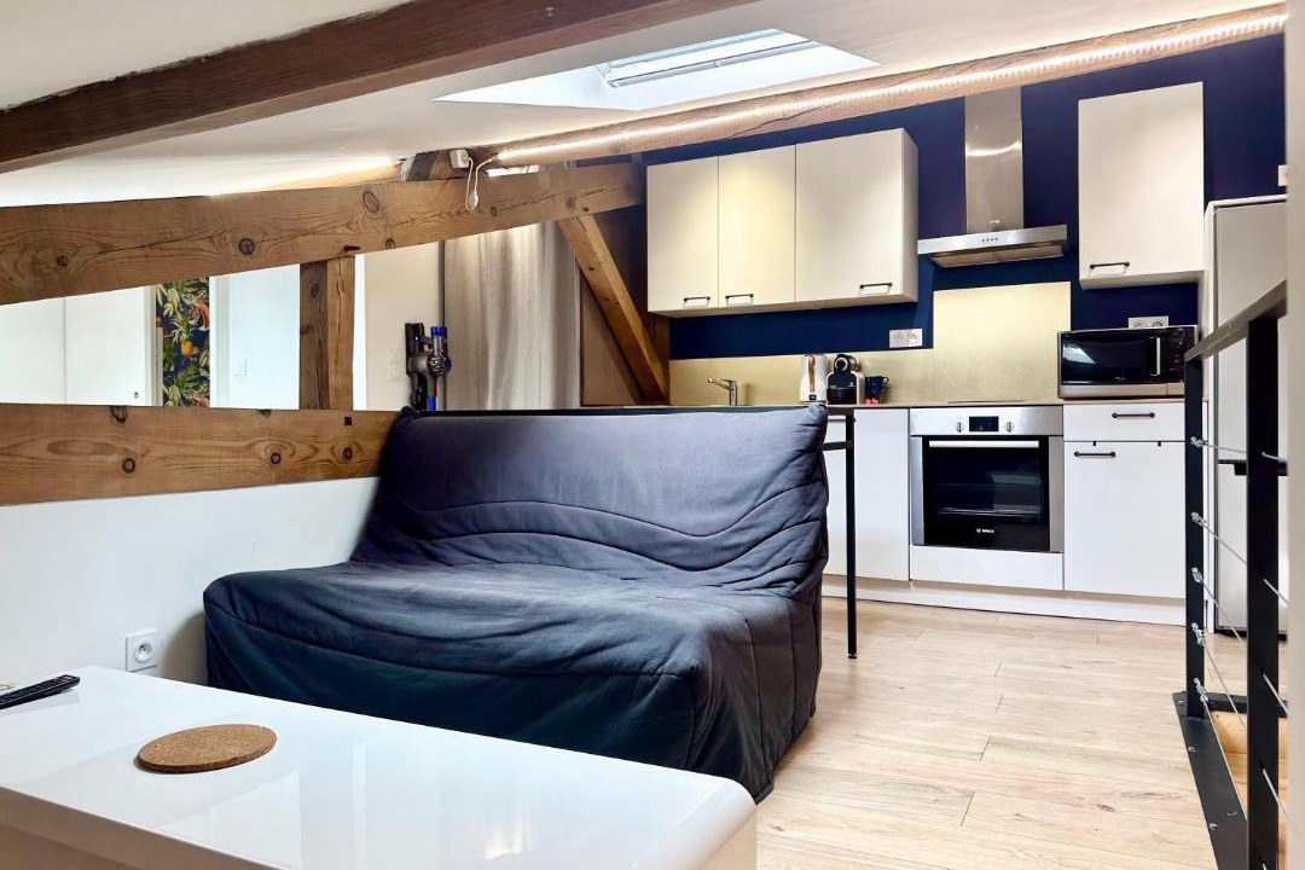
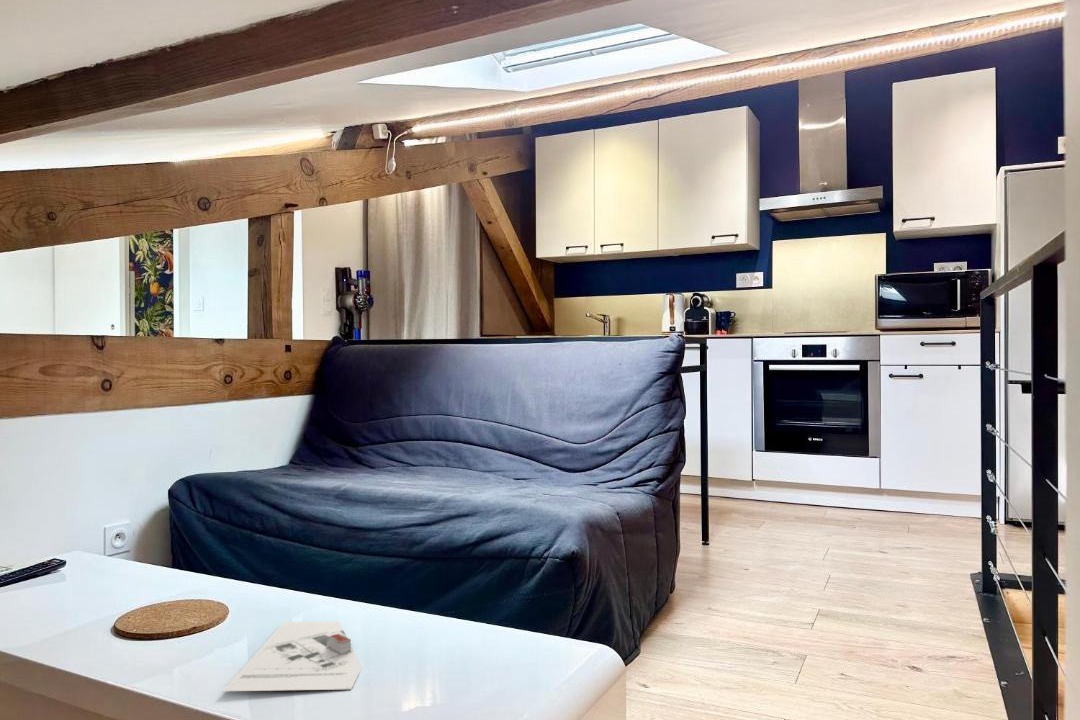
+ architectural model (313, 644)
